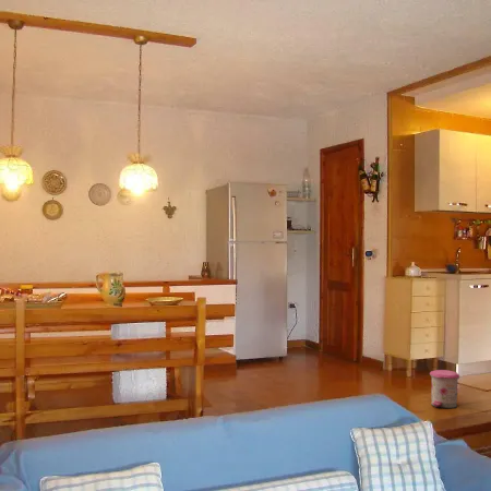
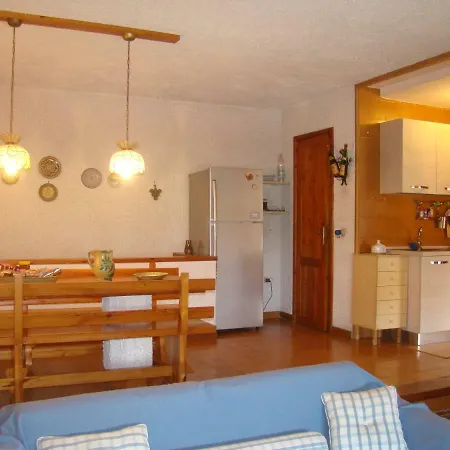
- trash can (444, 387)
